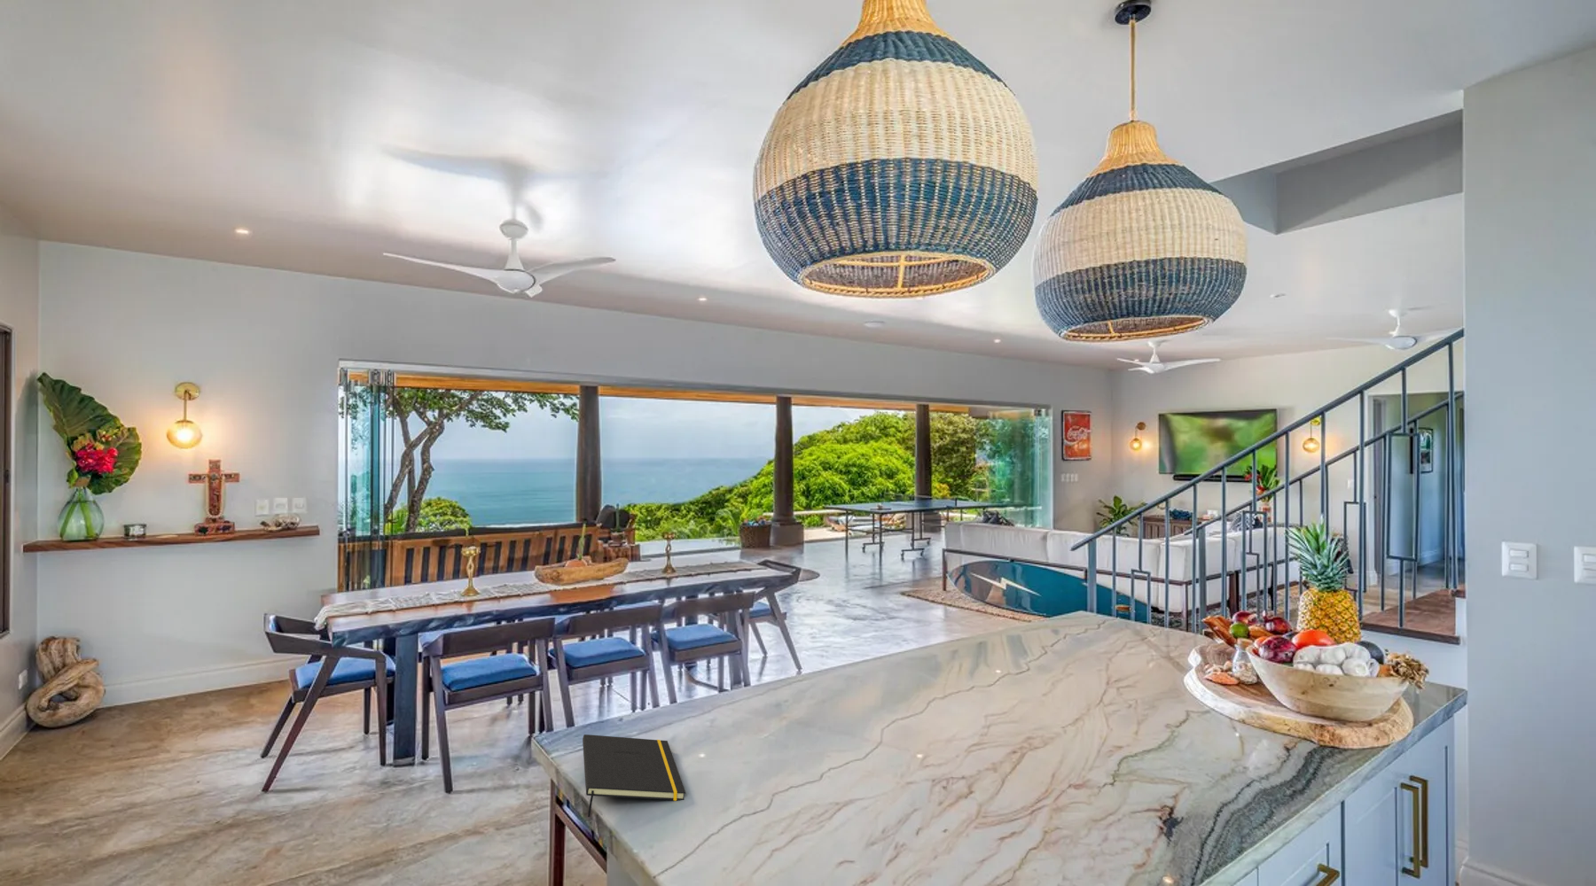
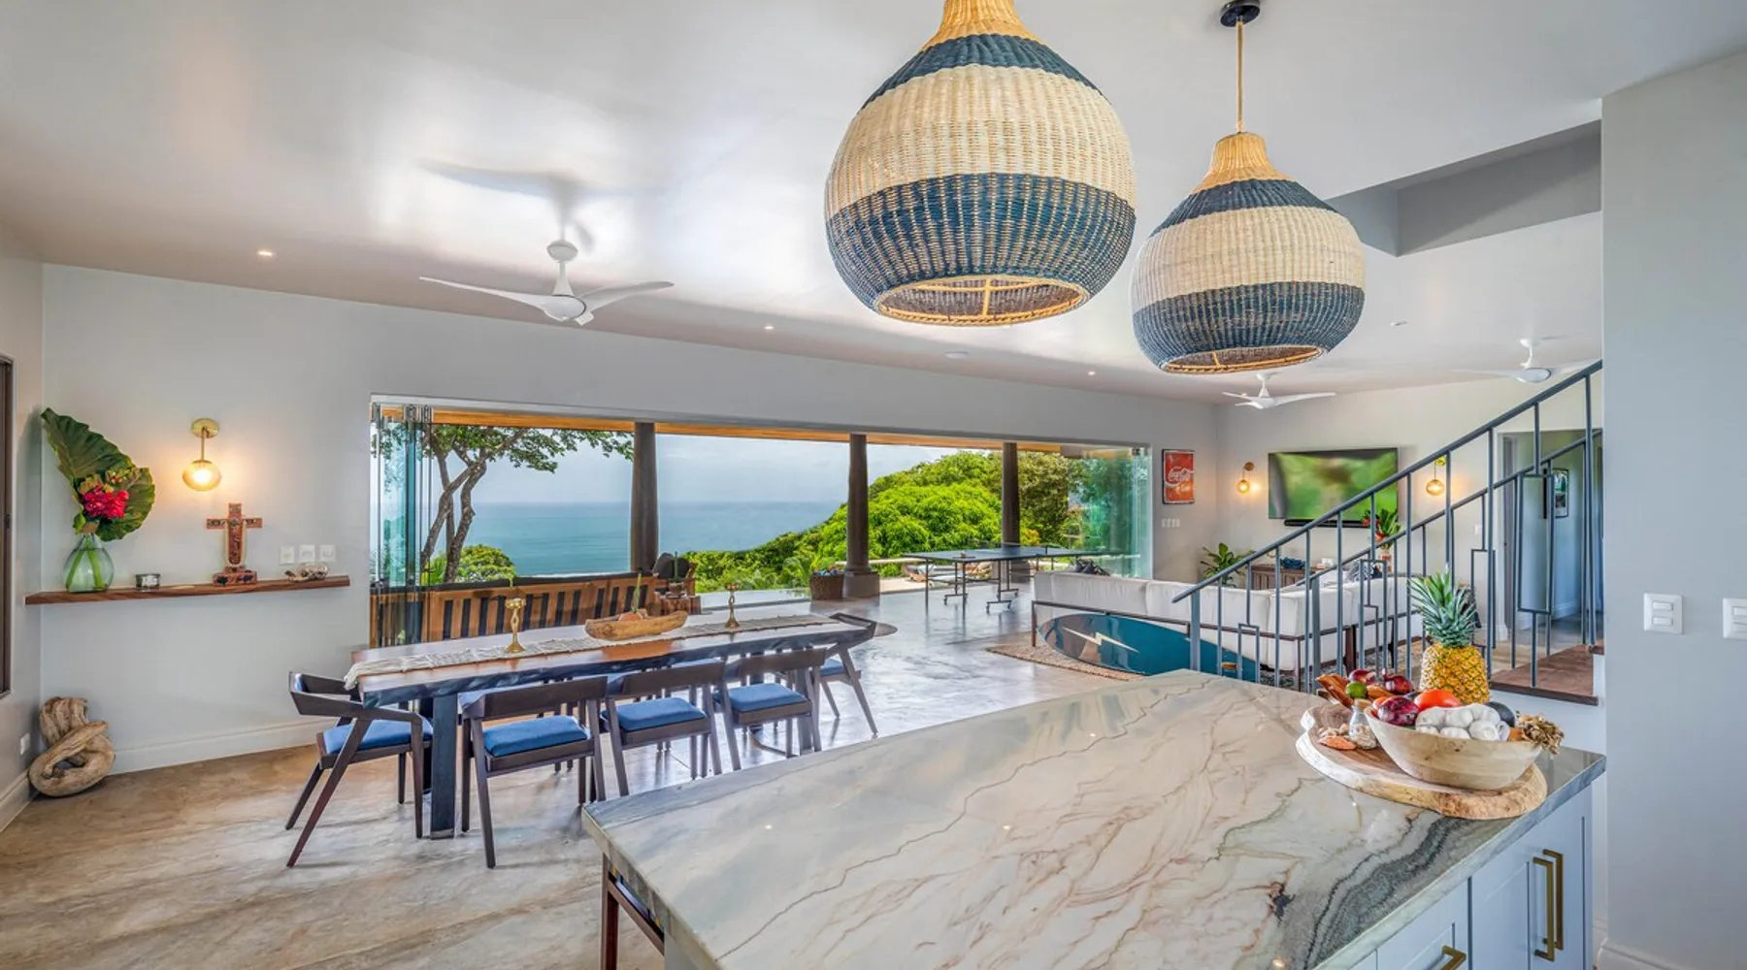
- notepad (630, 765)
